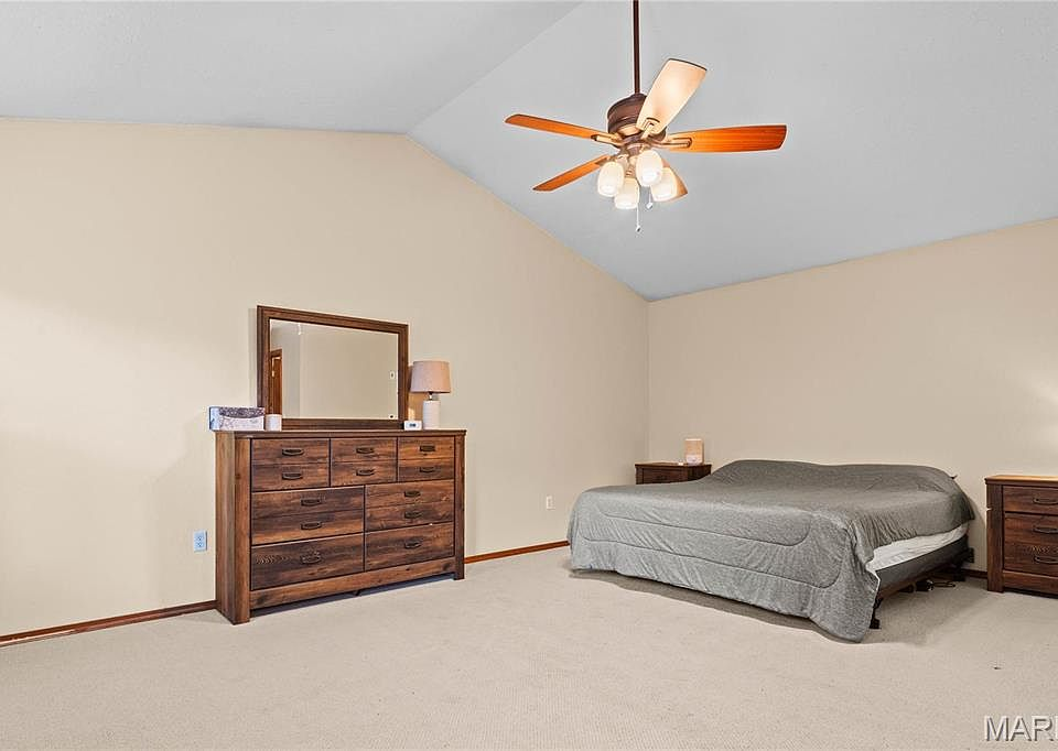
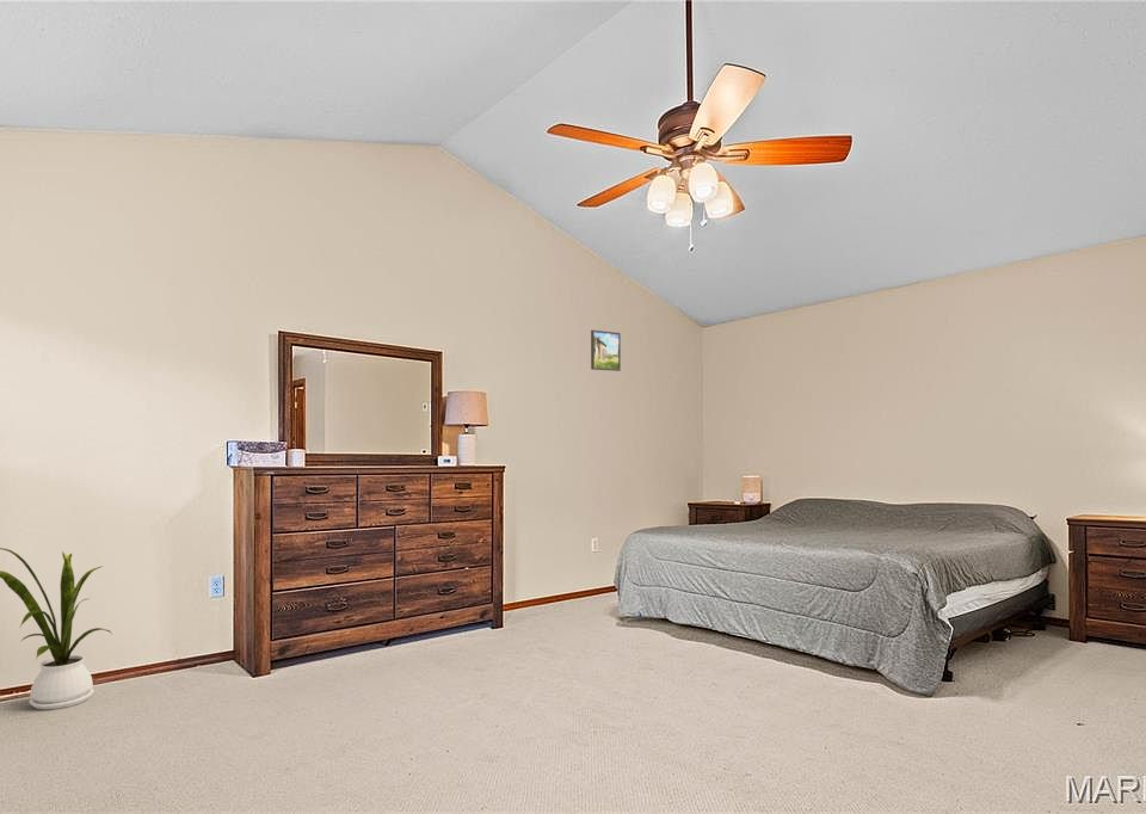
+ house plant (54, 621)
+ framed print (605, 350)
